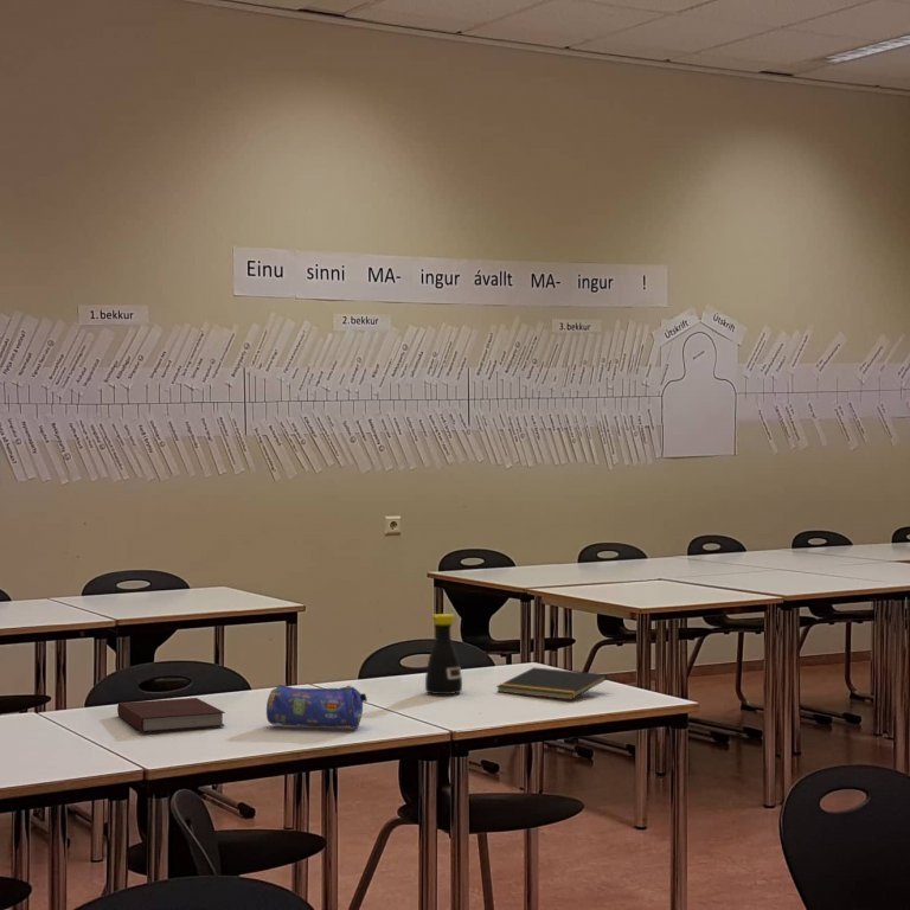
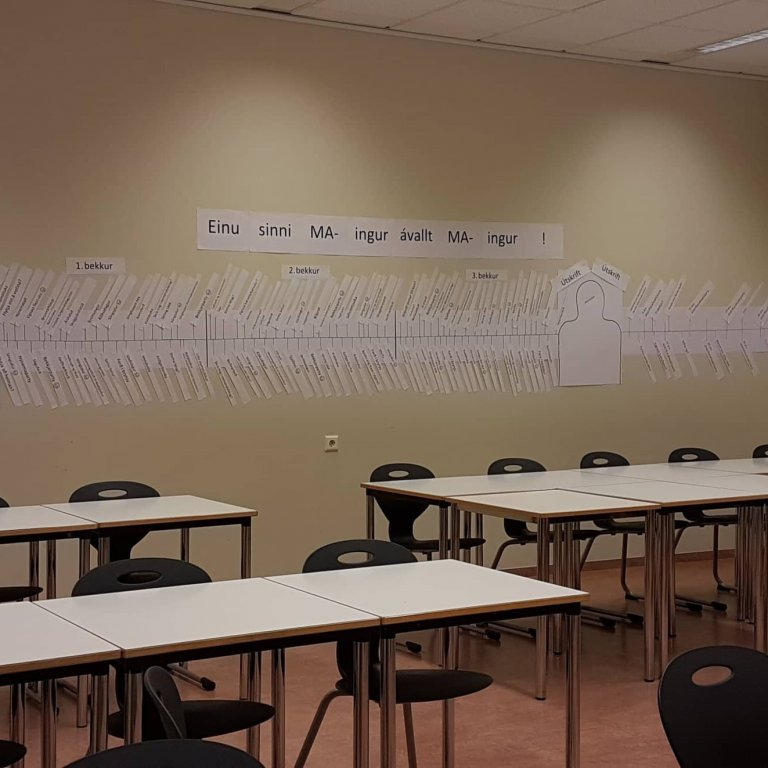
- notebook (169, 713)
- pencil case (315, 705)
- bottle (443, 653)
- notepad (551, 682)
